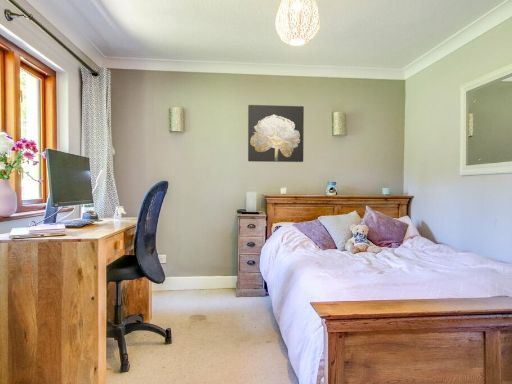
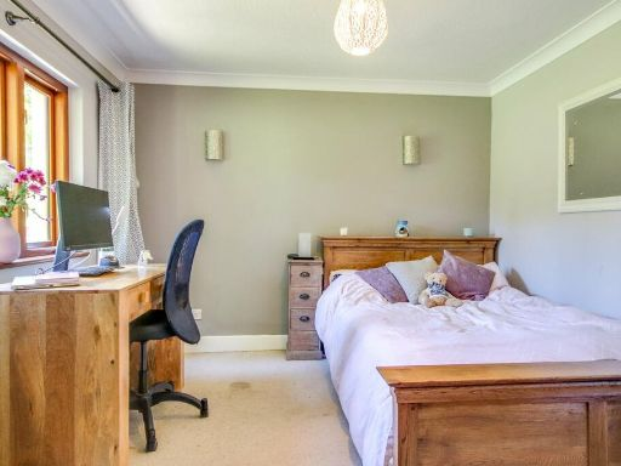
- wall art (275, 133)
